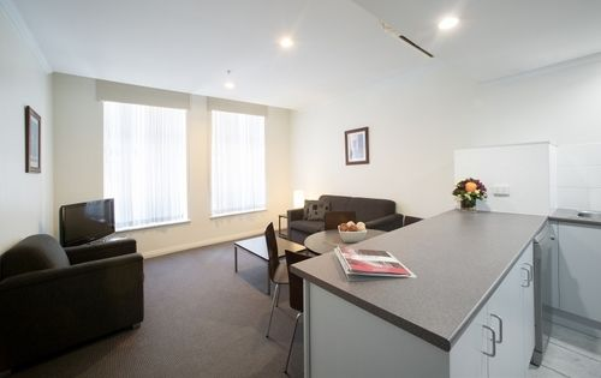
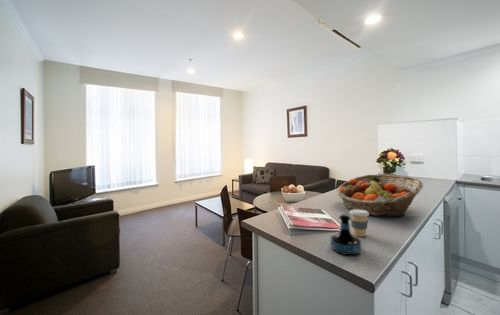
+ tequila bottle (345, 232)
+ fruit basket (375, 192)
+ coffee cup (359, 222)
